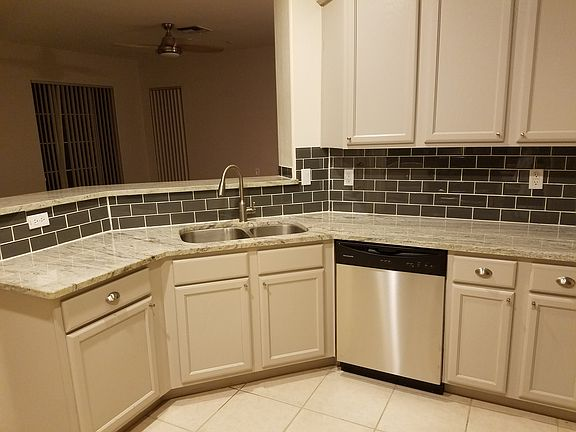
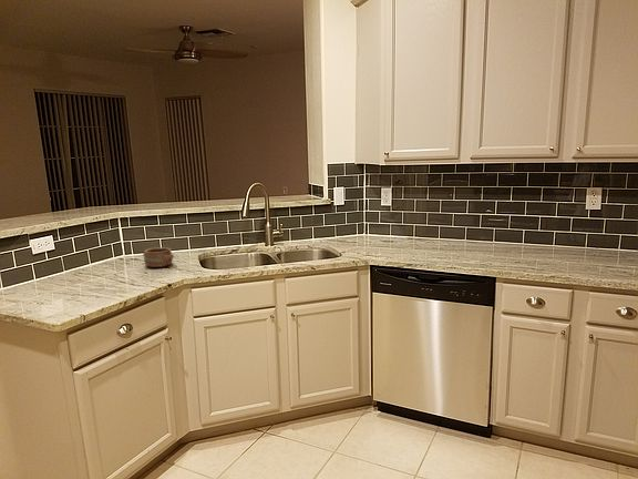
+ pottery (157, 257)
